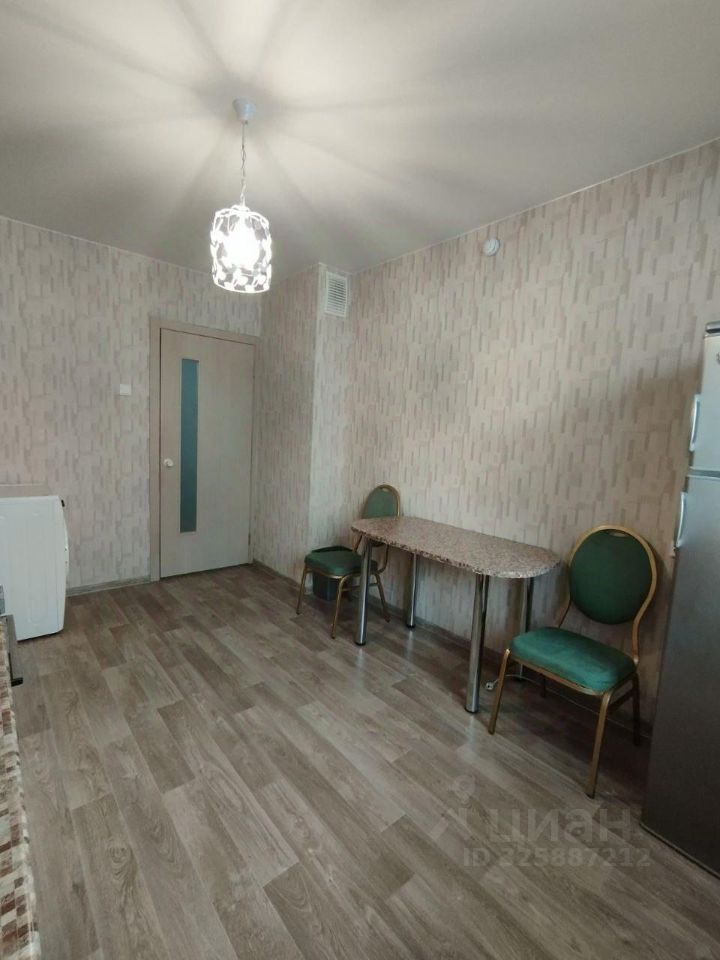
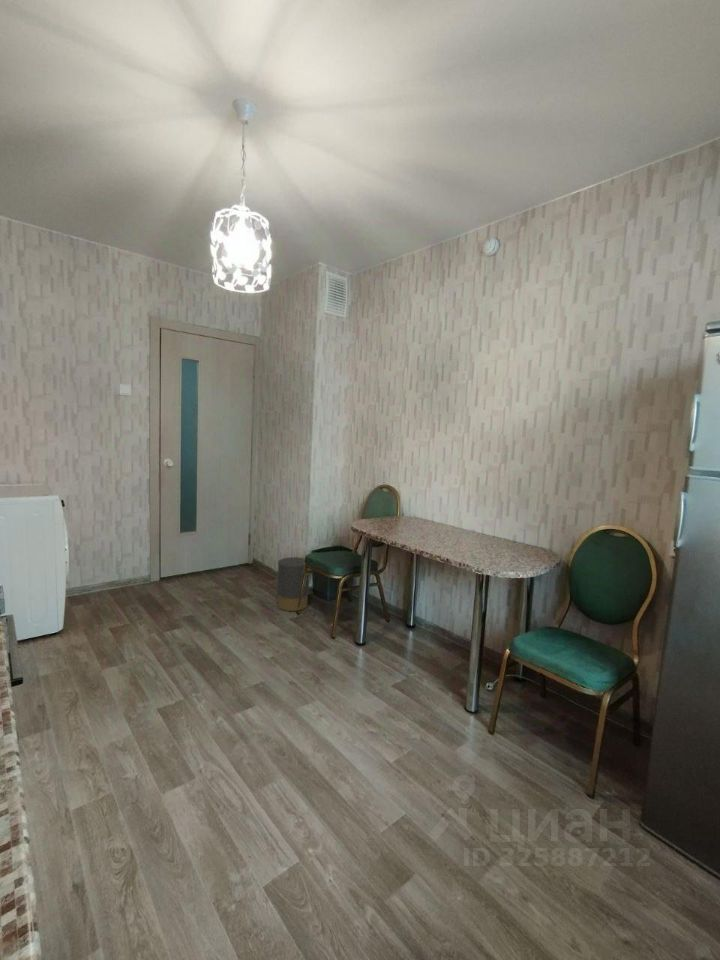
+ trash can (295, 580)
